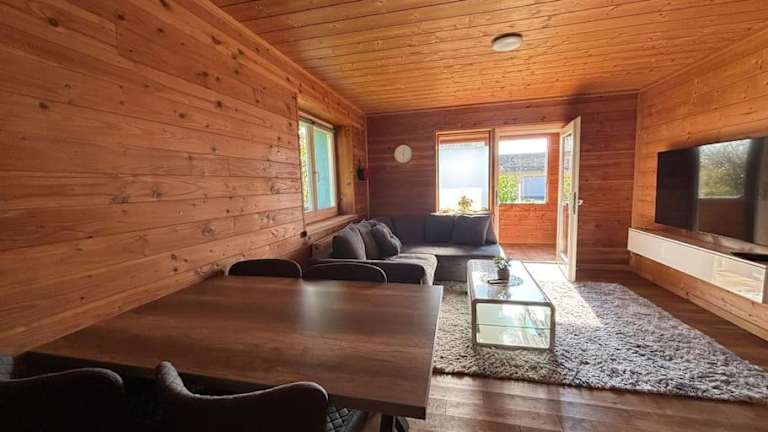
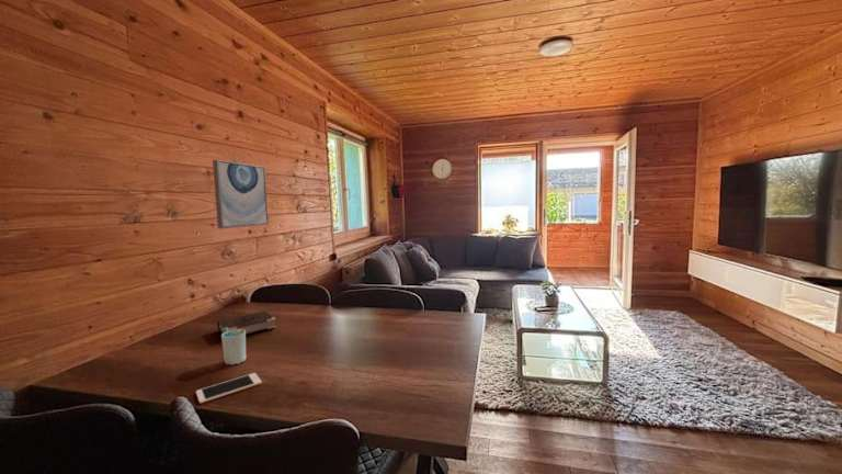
+ book (247, 323)
+ cell phone (229, 386)
+ cup (235, 343)
+ wall art (242, 195)
